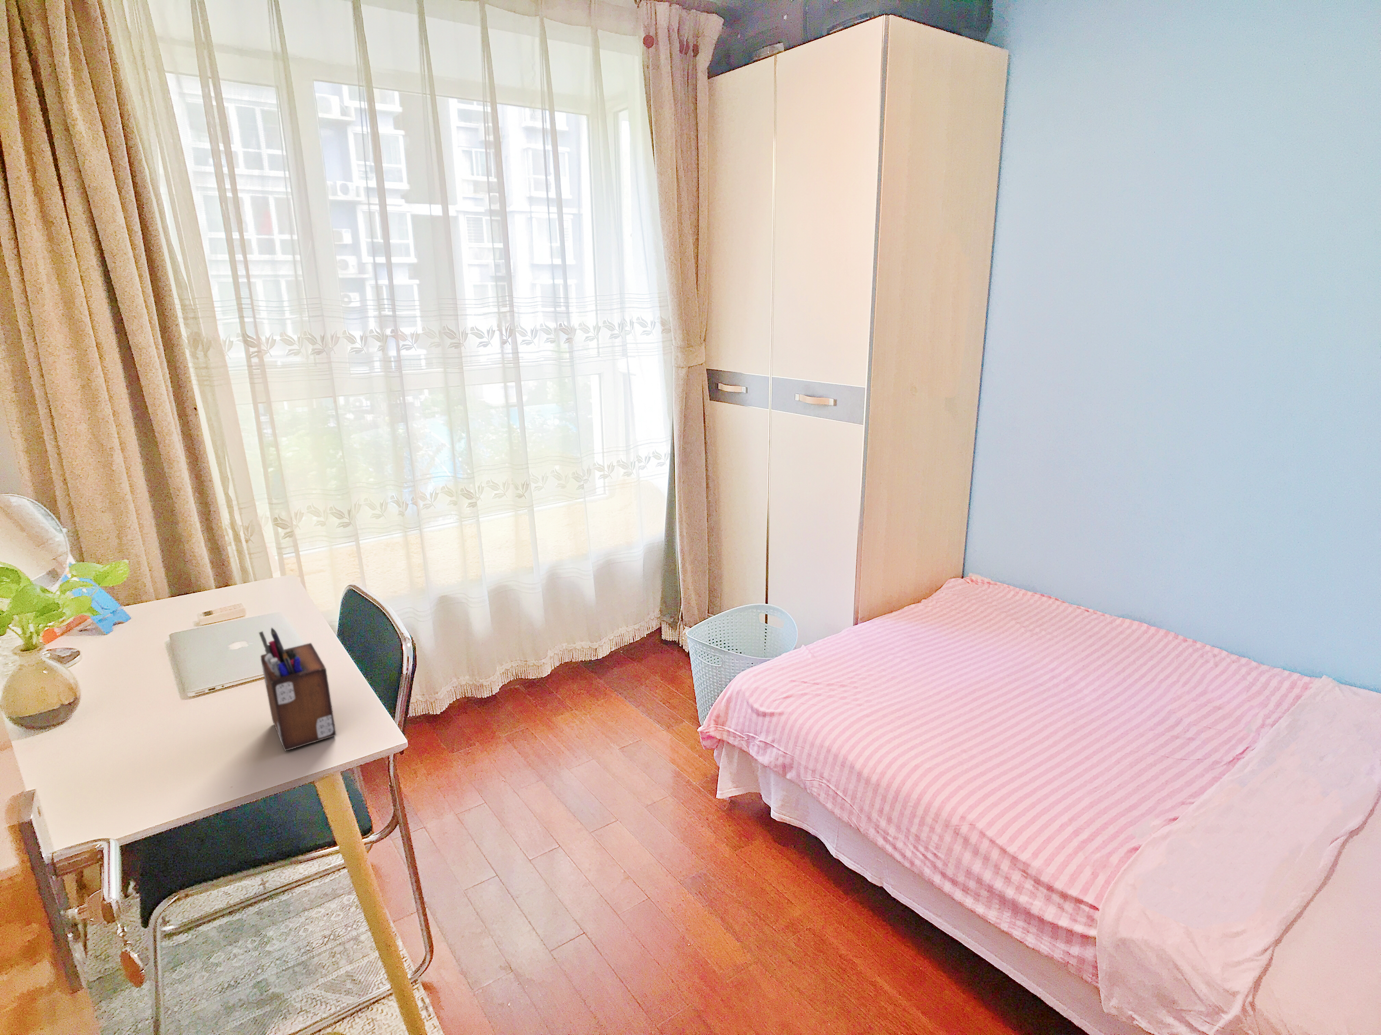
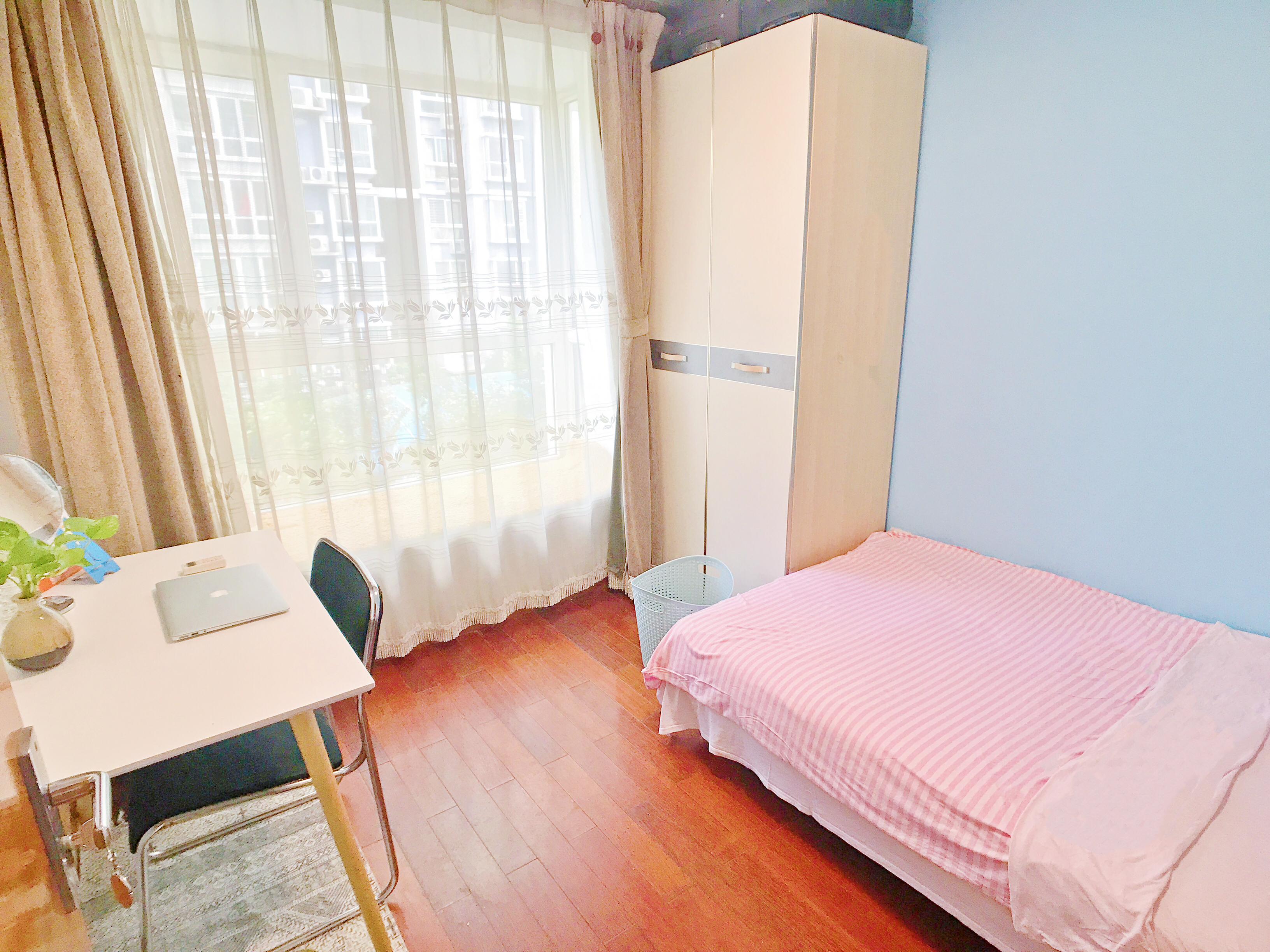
- desk organizer (296, 683)
